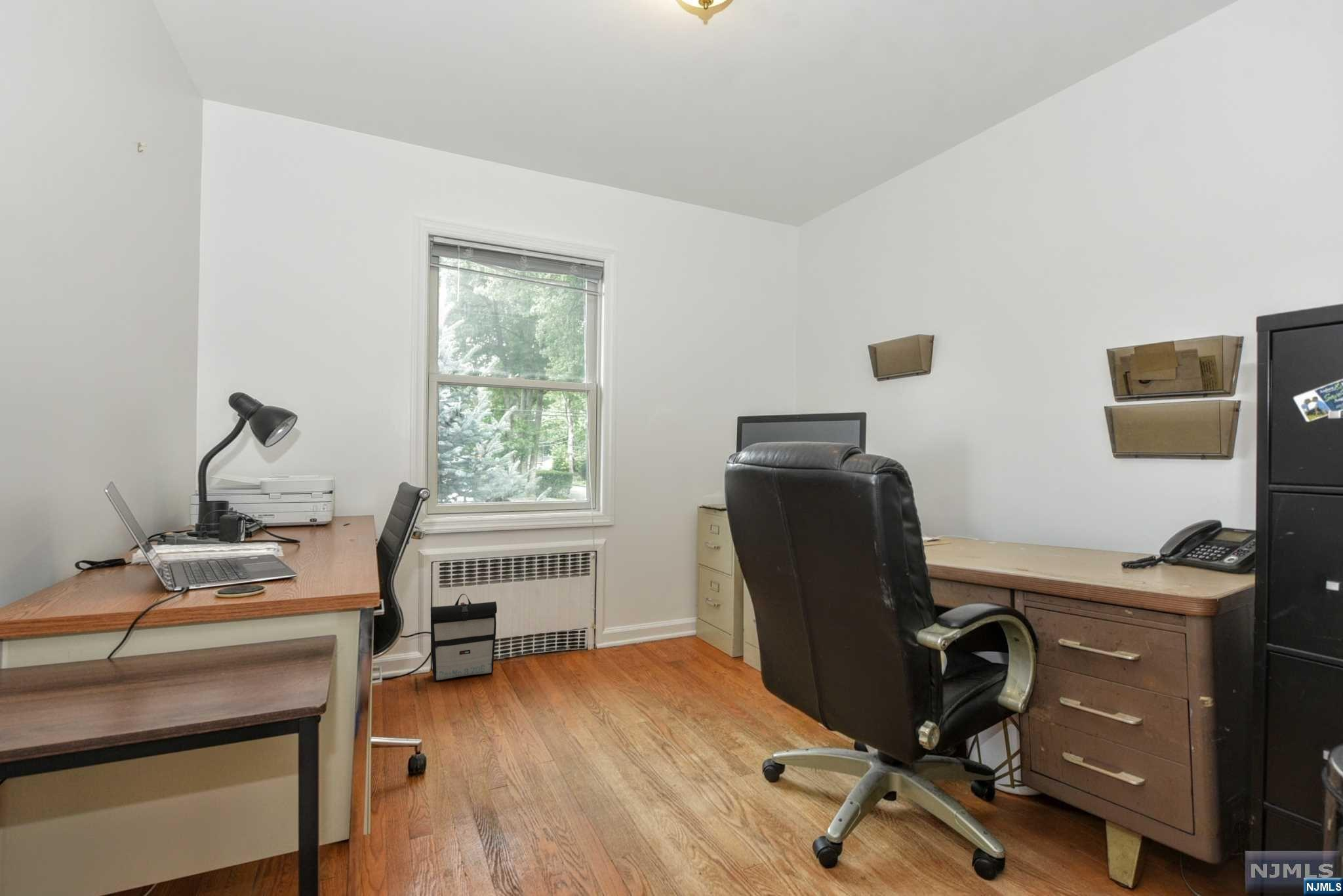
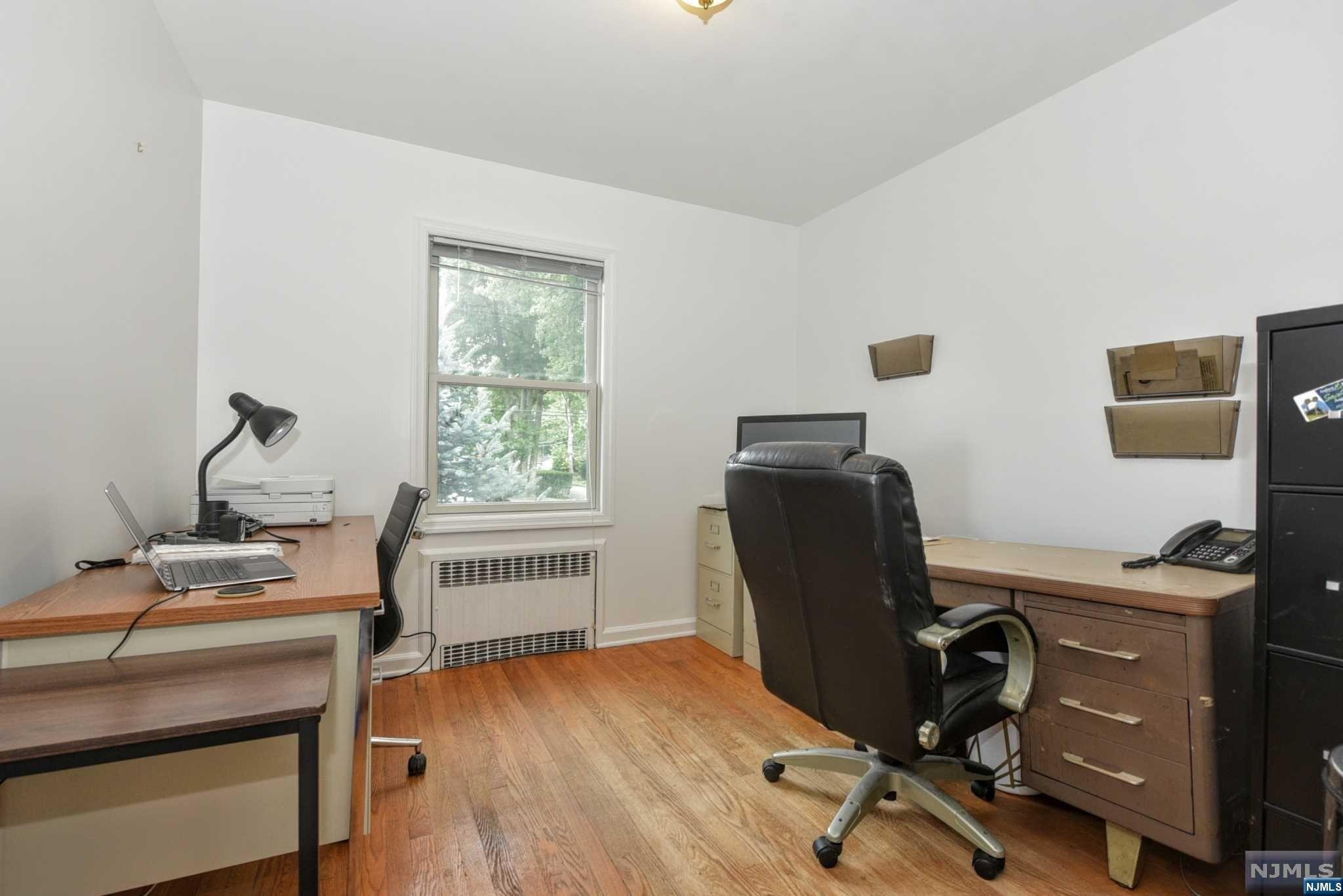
- backpack (463, 634)
